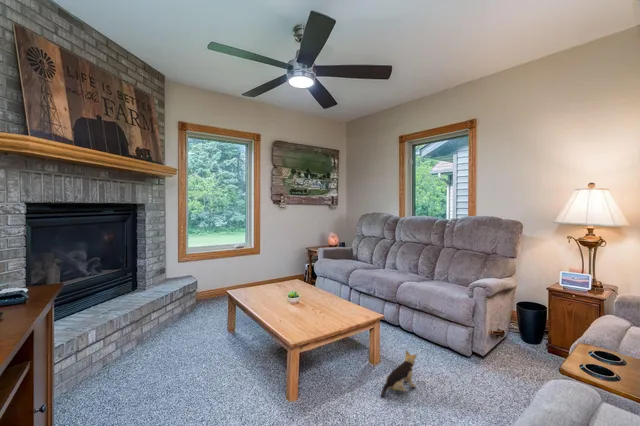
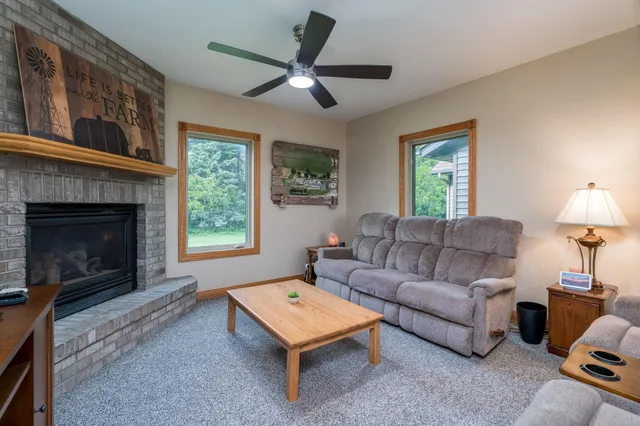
- plush toy (399, 372)
